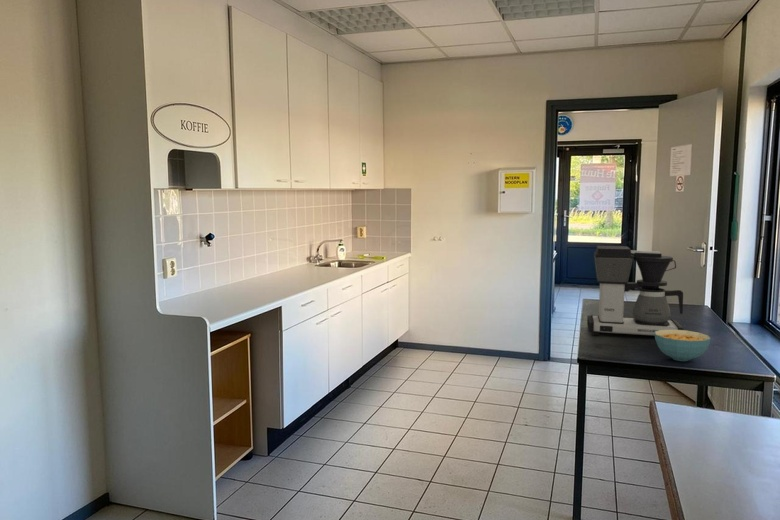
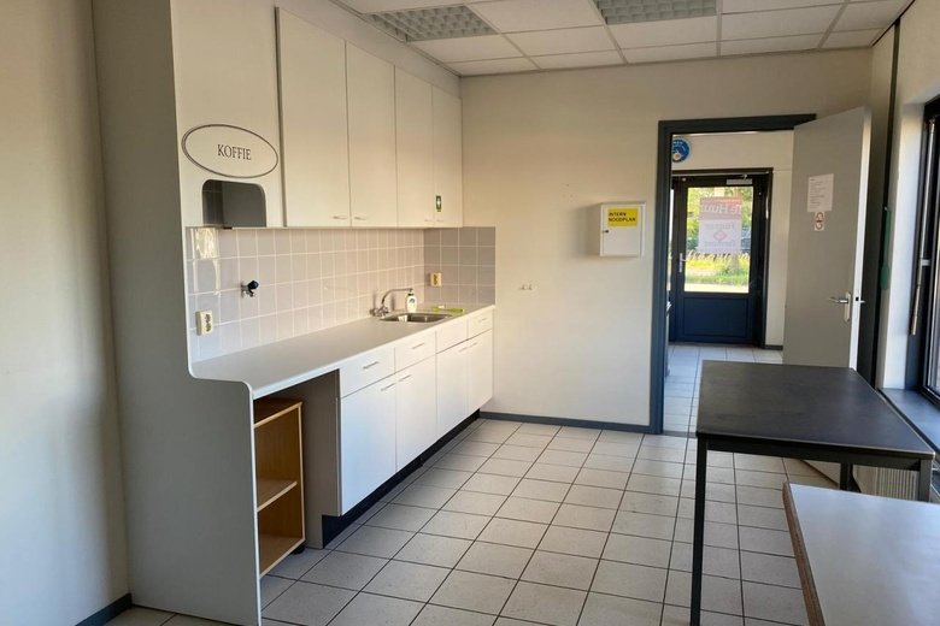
- coffee maker (637, 288)
- cereal bowl (681, 347)
